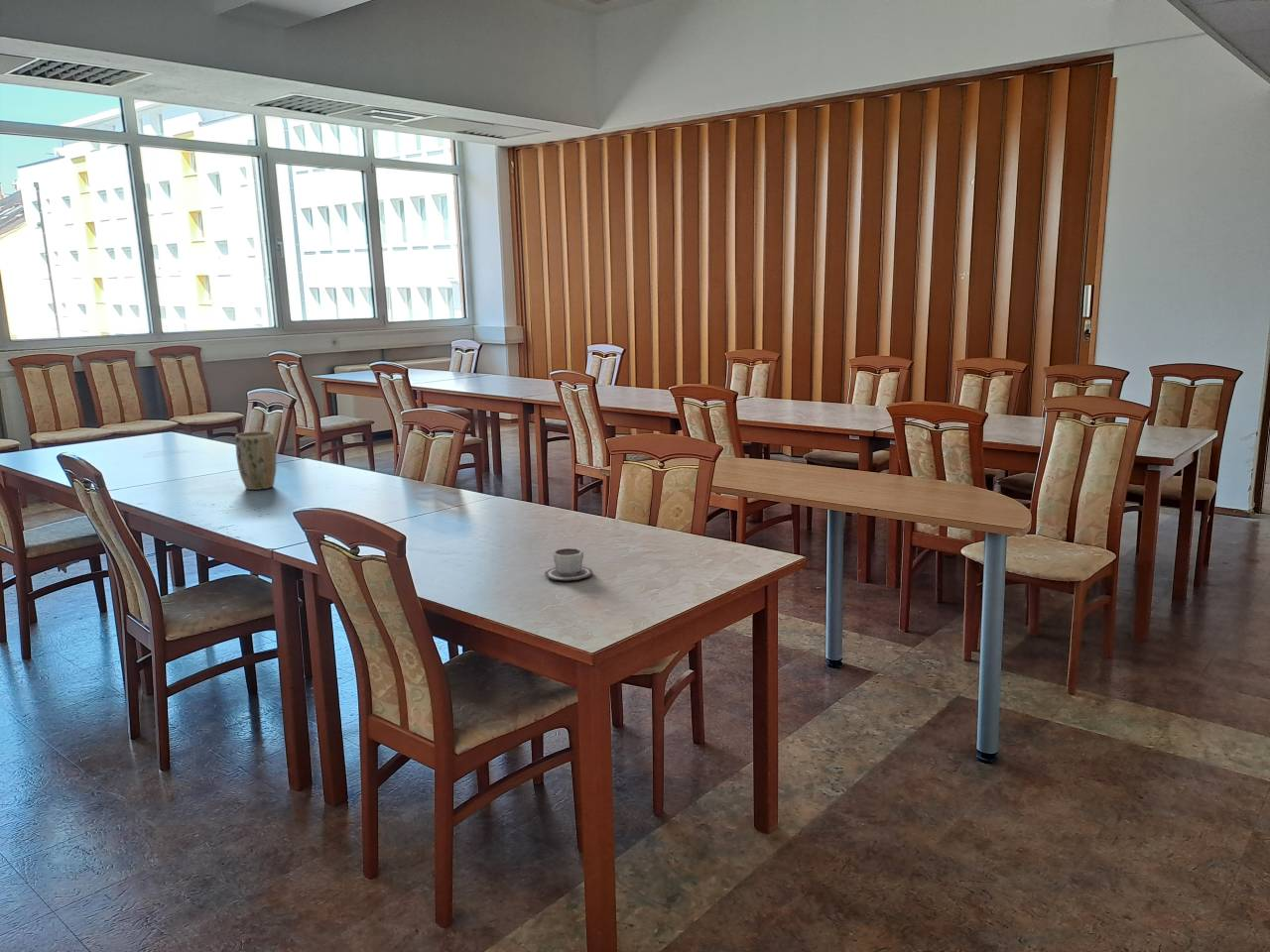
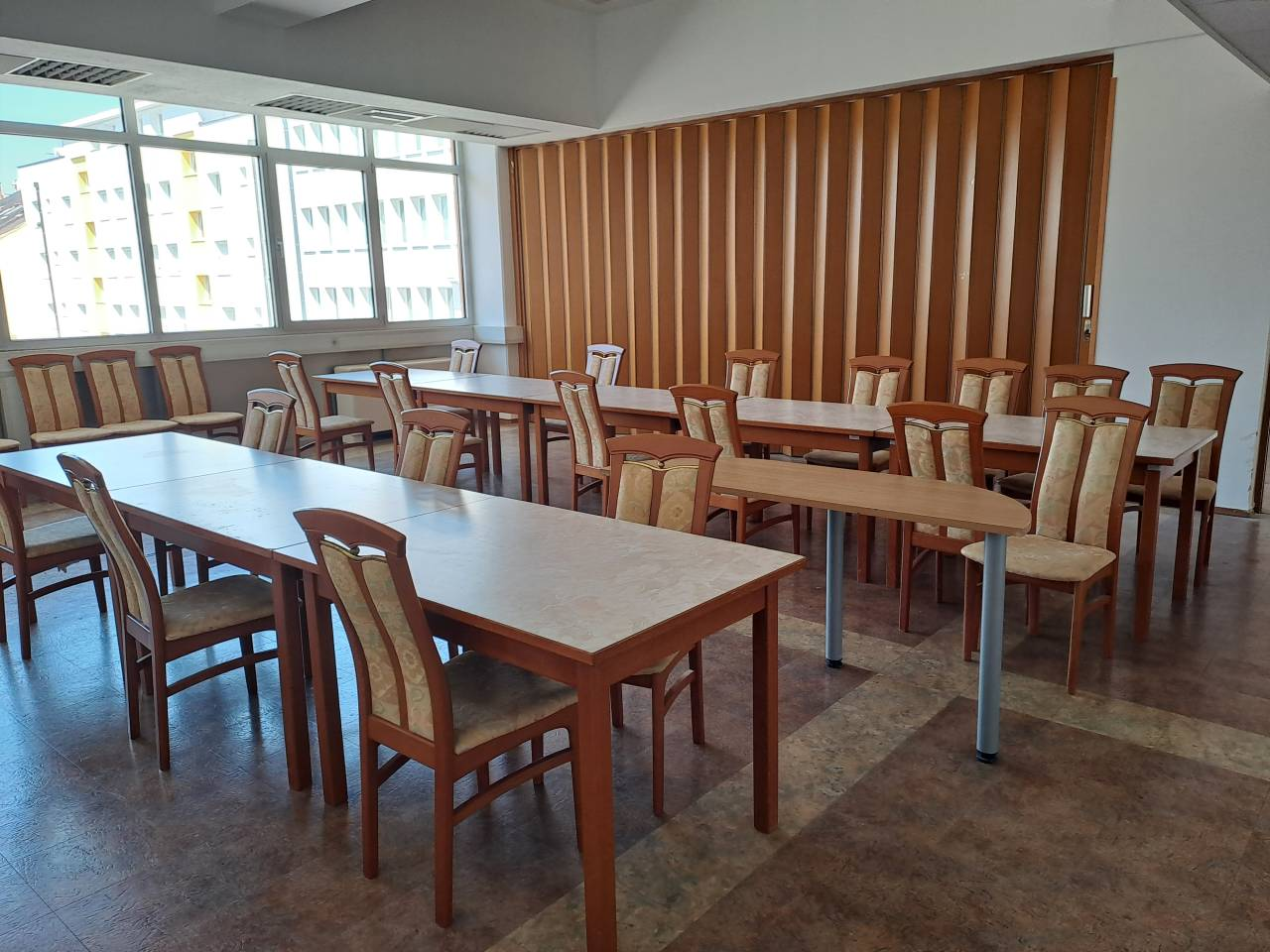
- cup (569, 563)
- plant pot (256, 460)
